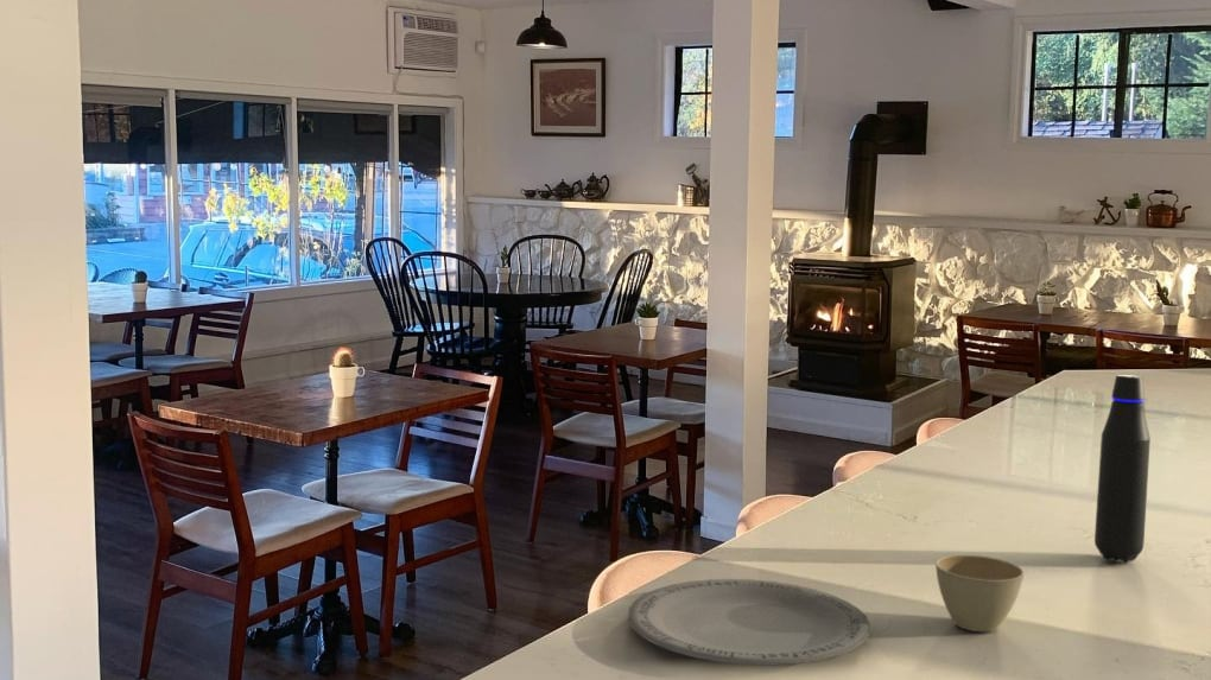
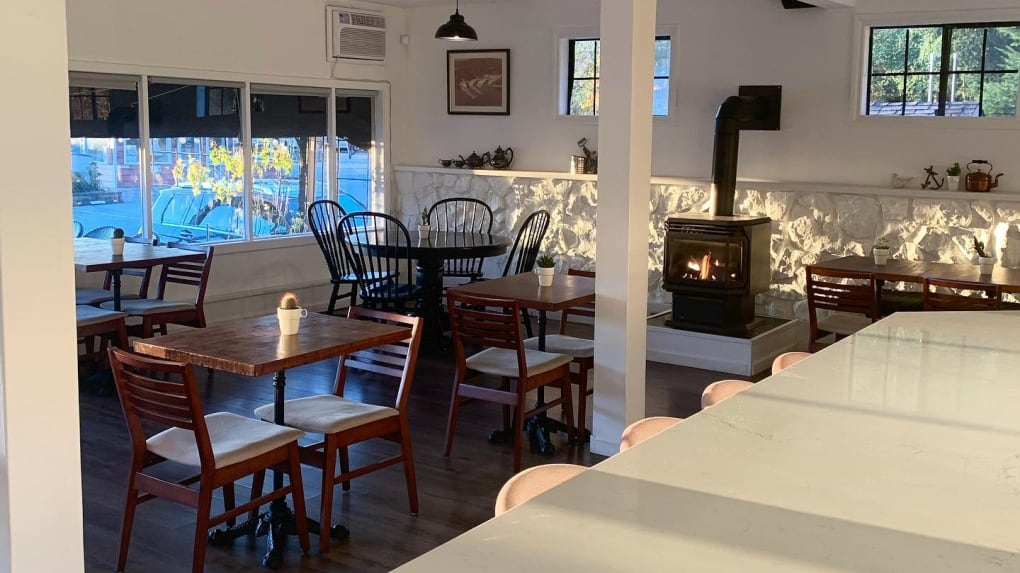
- flower pot (977, 596)
- water bottle (1123, 469)
- plate (747, 622)
